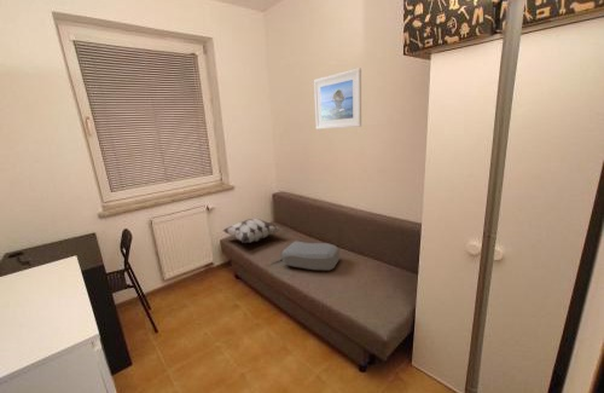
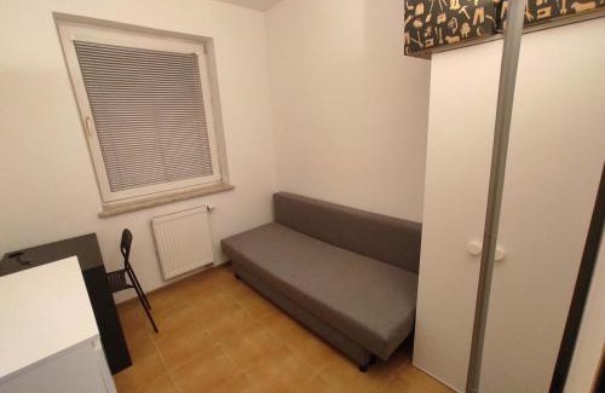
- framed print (336, 102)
- decorative pillow (251, 229)
- cushion (310, 255)
